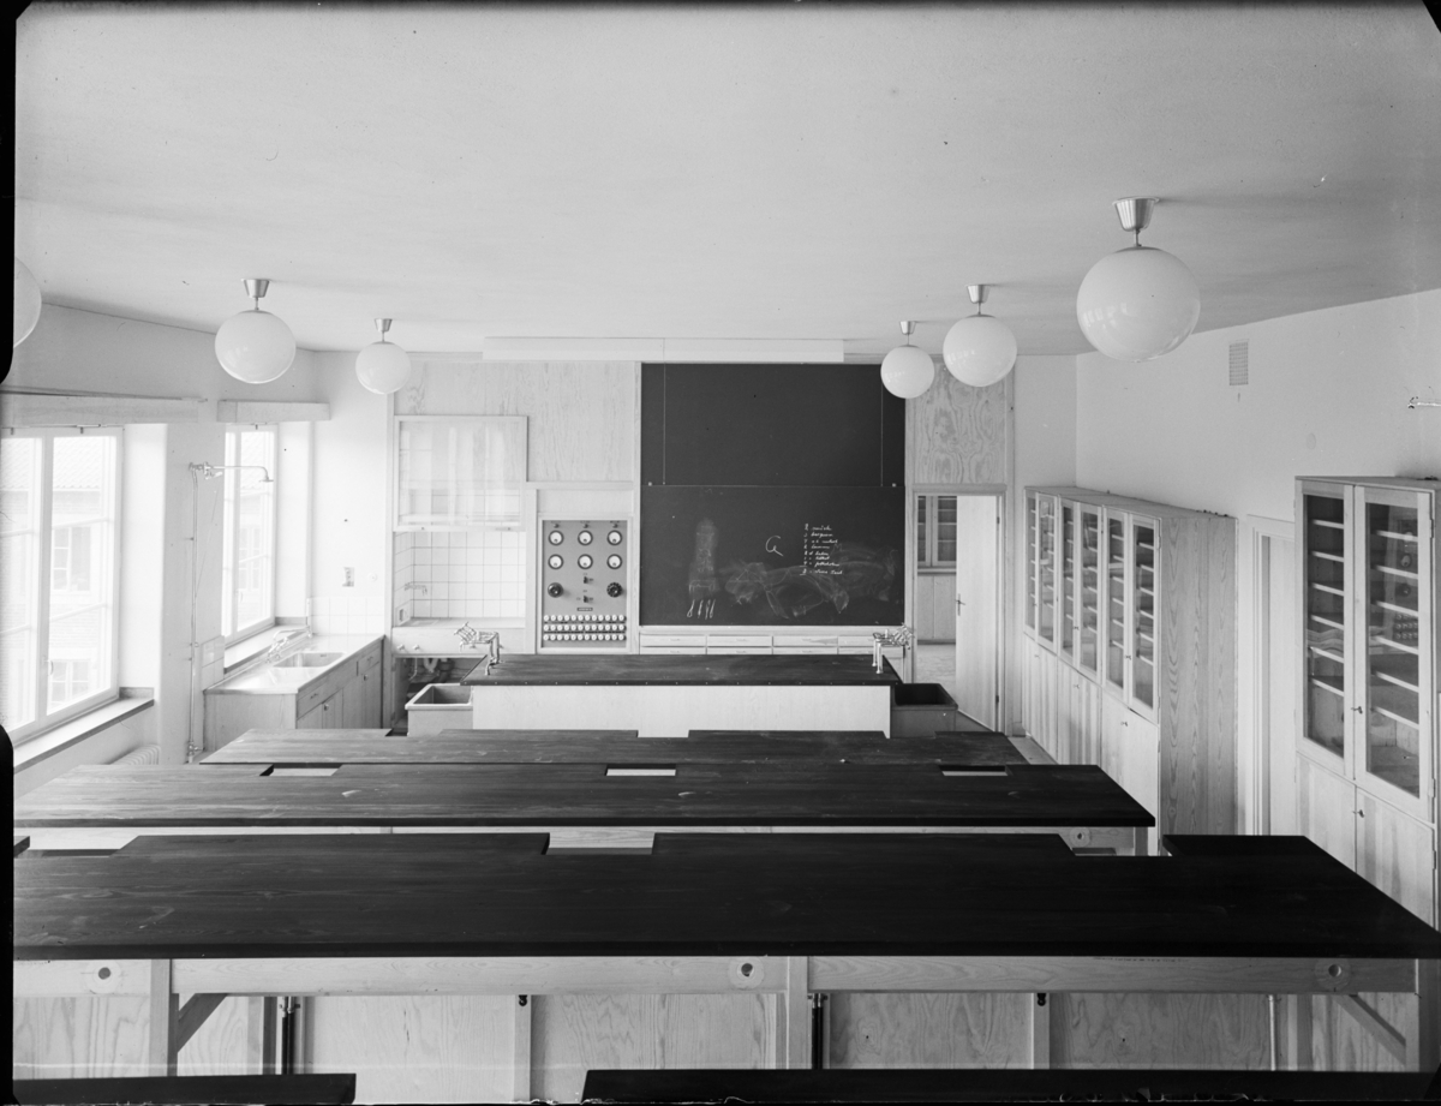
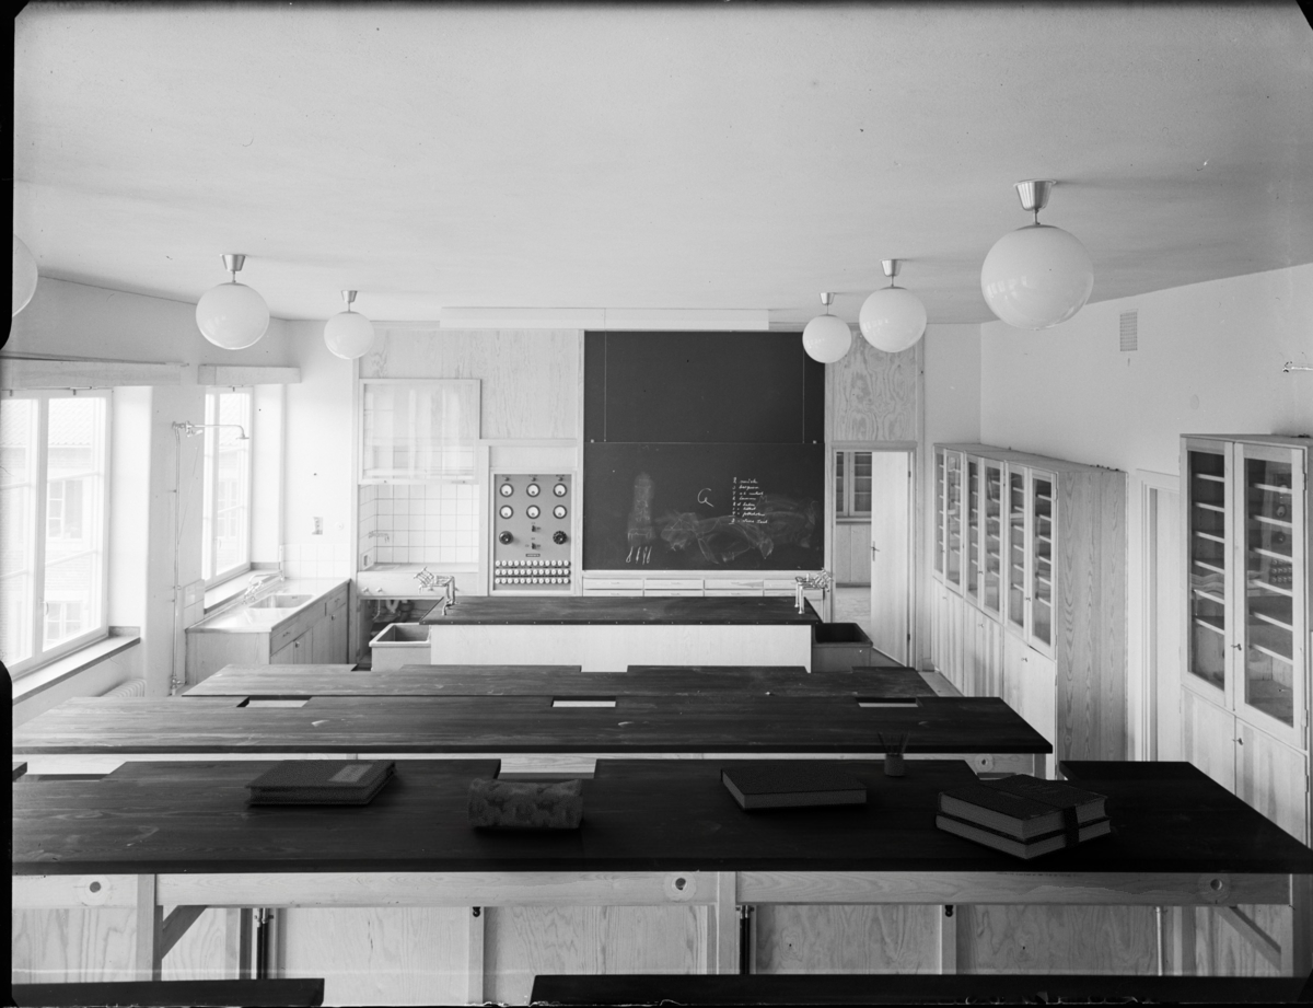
+ pencil case (524, 802)
+ notebook (327, 779)
+ pencil box (893, 750)
+ notebook (791, 785)
+ hardback book (1022, 812)
